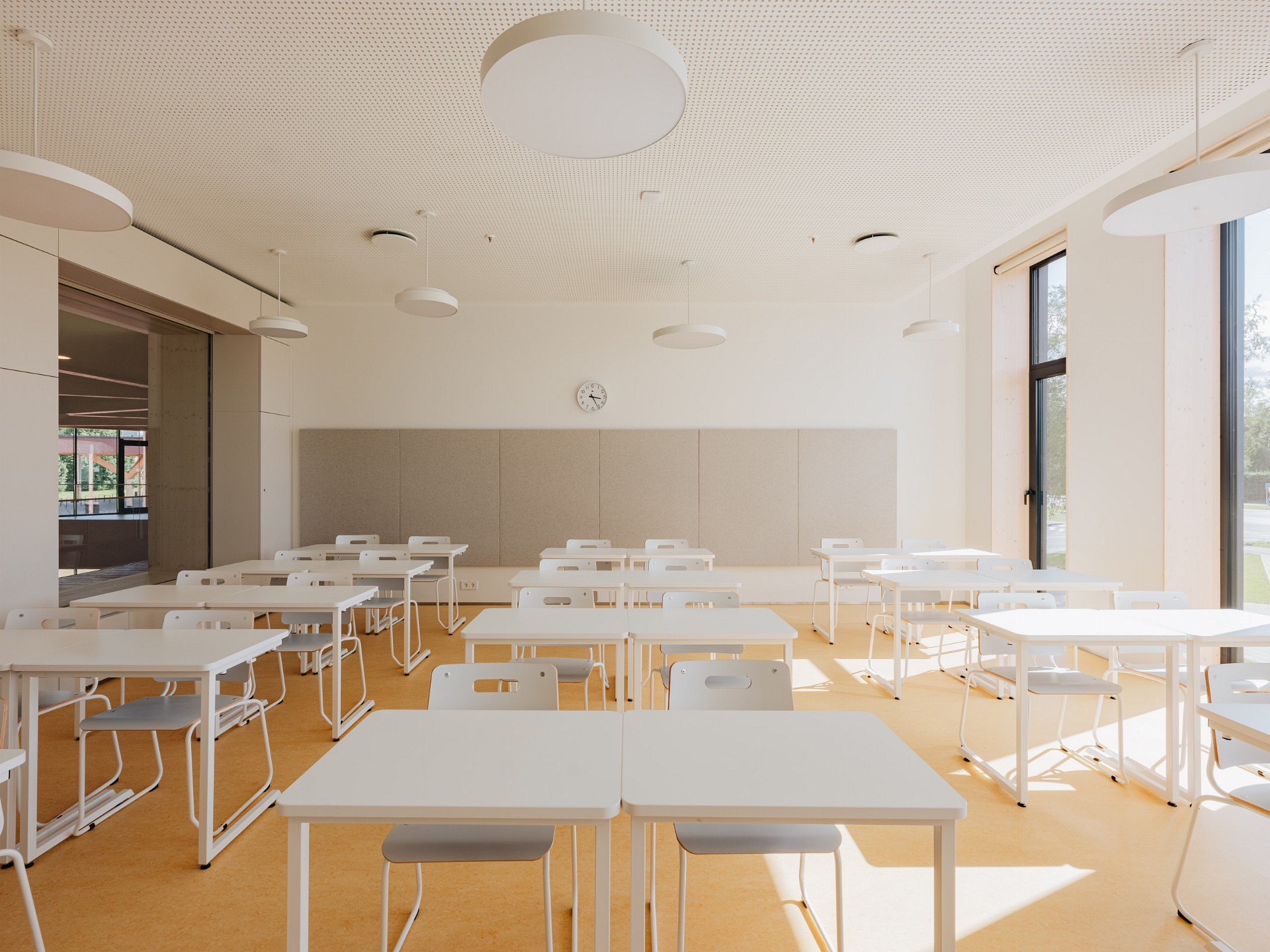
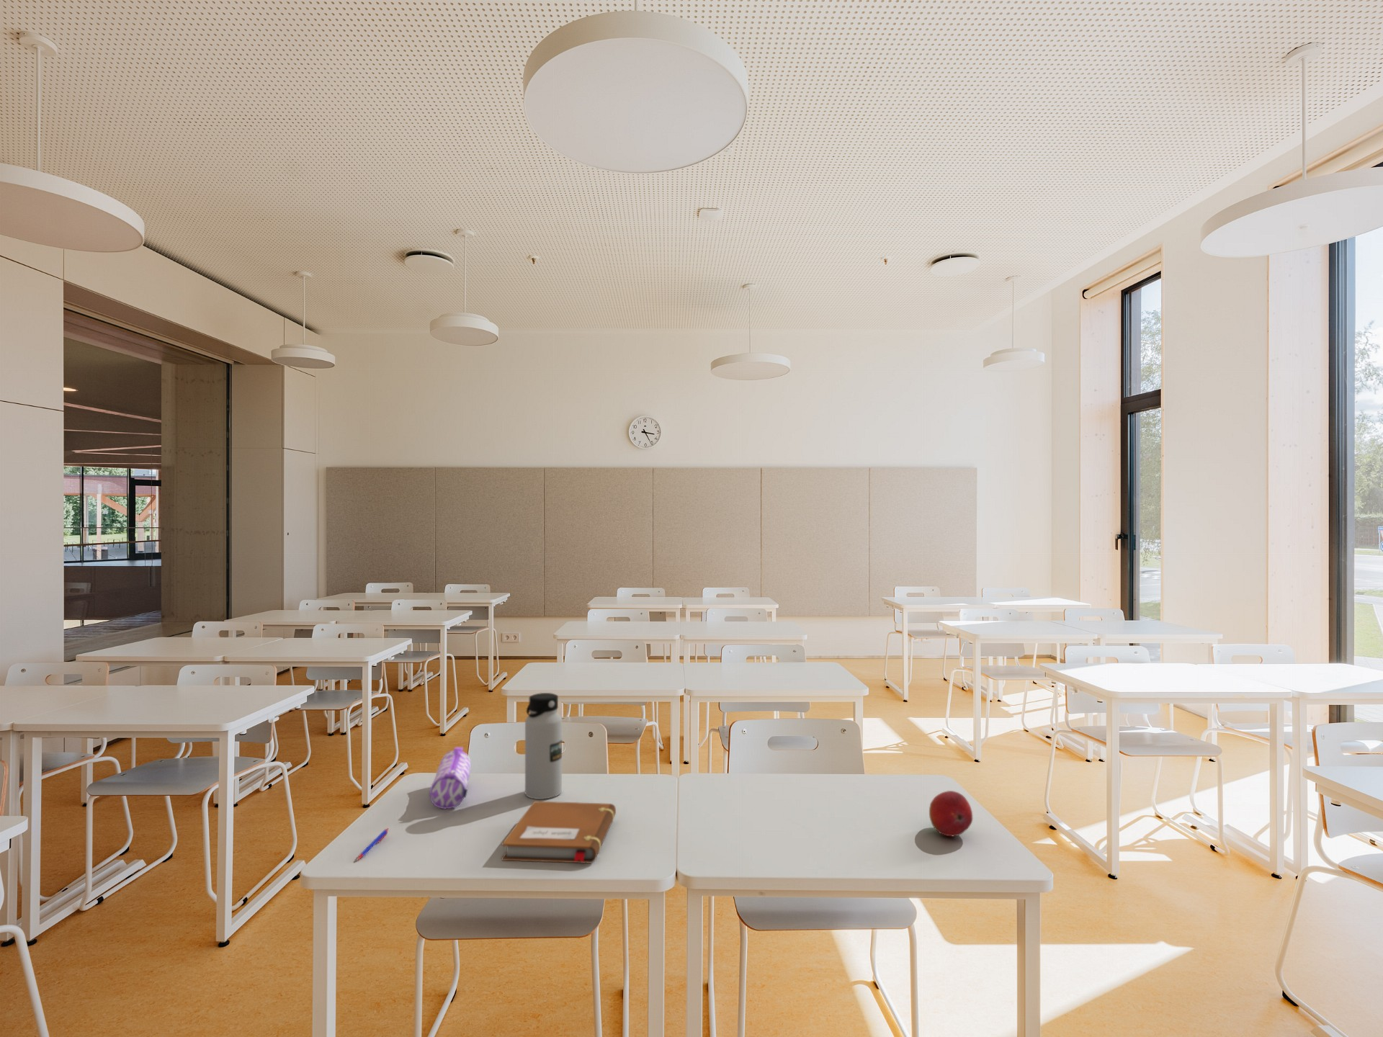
+ notebook (562, 831)
+ water bottle (543, 744)
+ pen (372, 843)
+ pencil case (451, 777)
+ fruit (948, 812)
